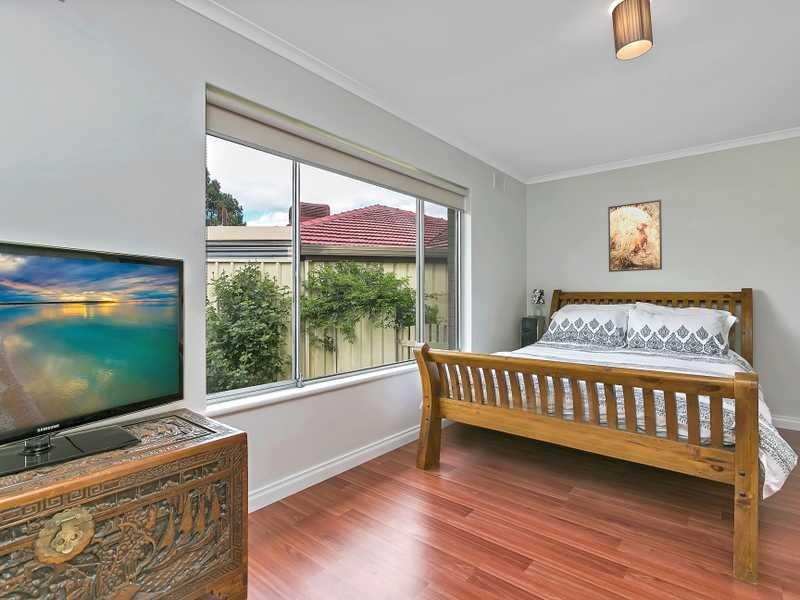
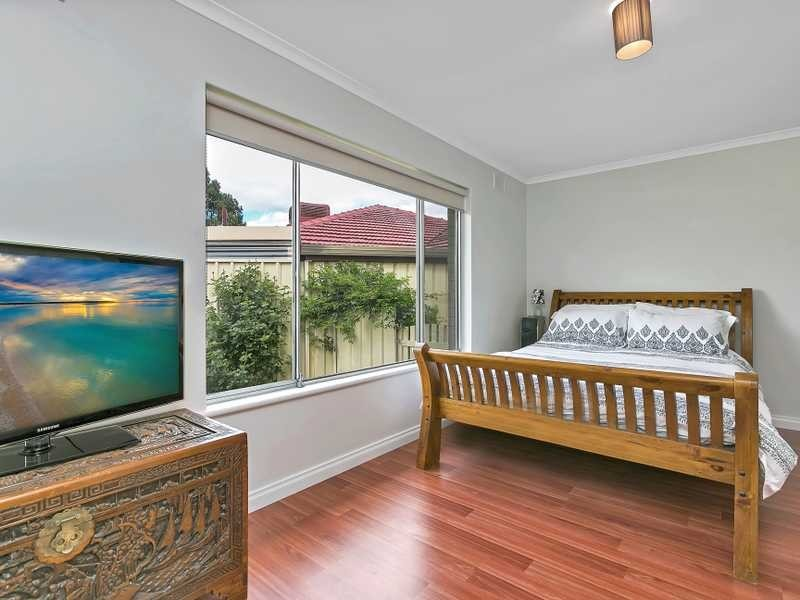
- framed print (634, 237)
